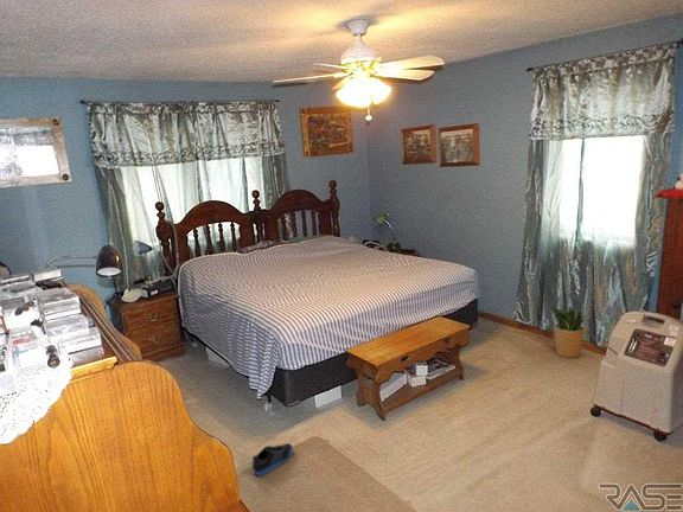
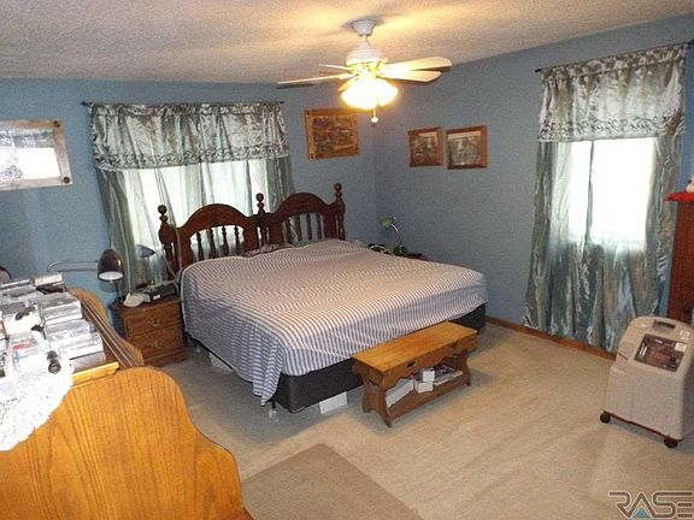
- potted plant (568, 331)
- sneaker (273, 454)
